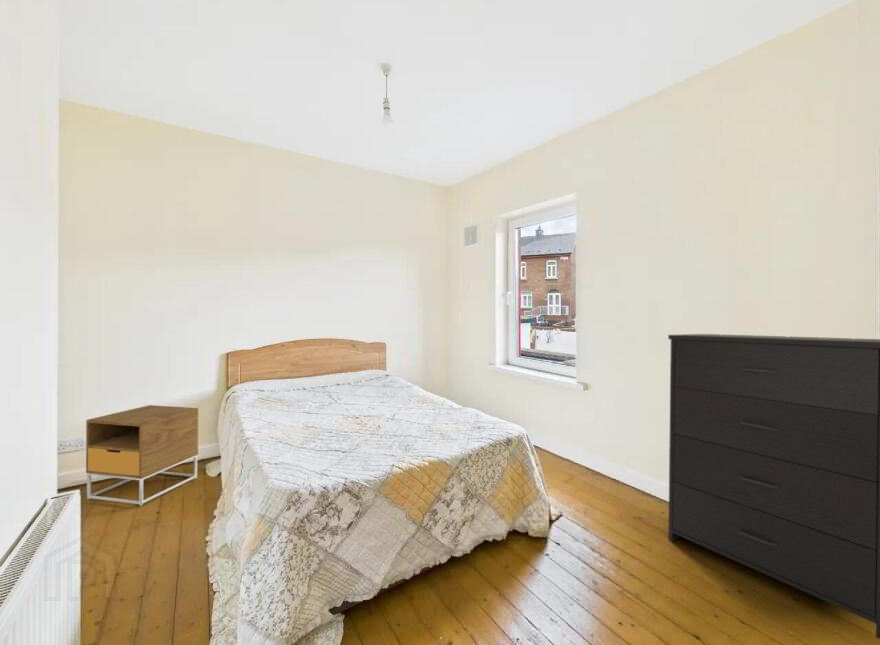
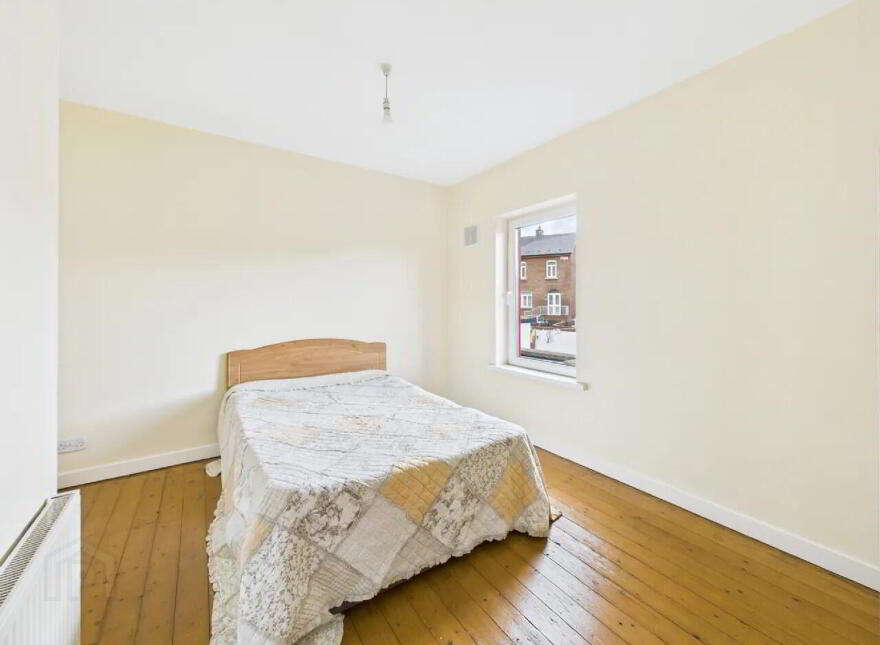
- nightstand (145, 450)
- dresser (772, 451)
